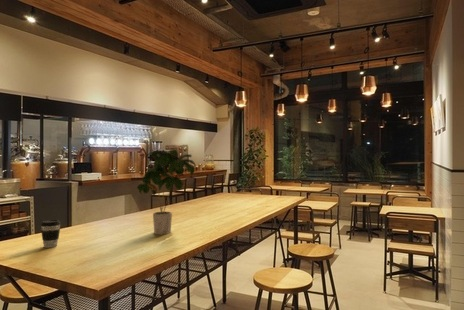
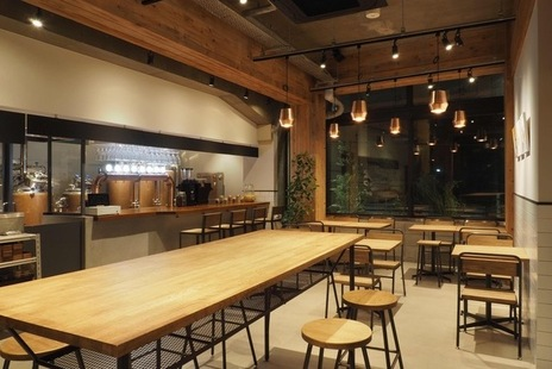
- coffee cup (50, 233)
- potted plant (163, 191)
